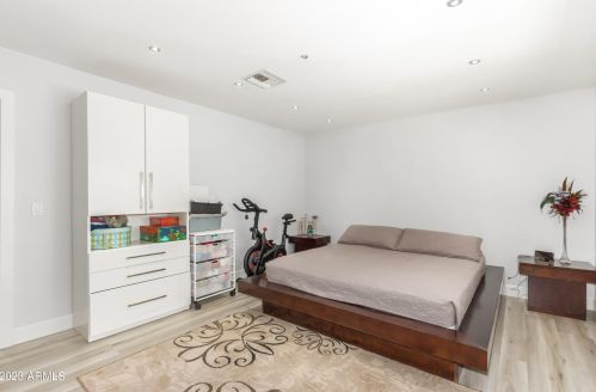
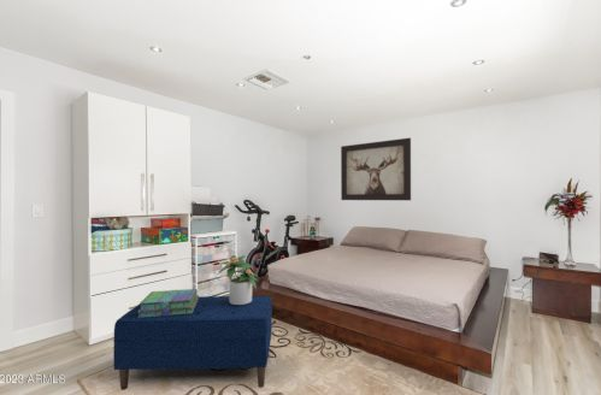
+ bench (201, 338)
+ wall art (373, 171)
+ potted plant (237, 279)
+ stack of books (170, 301)
